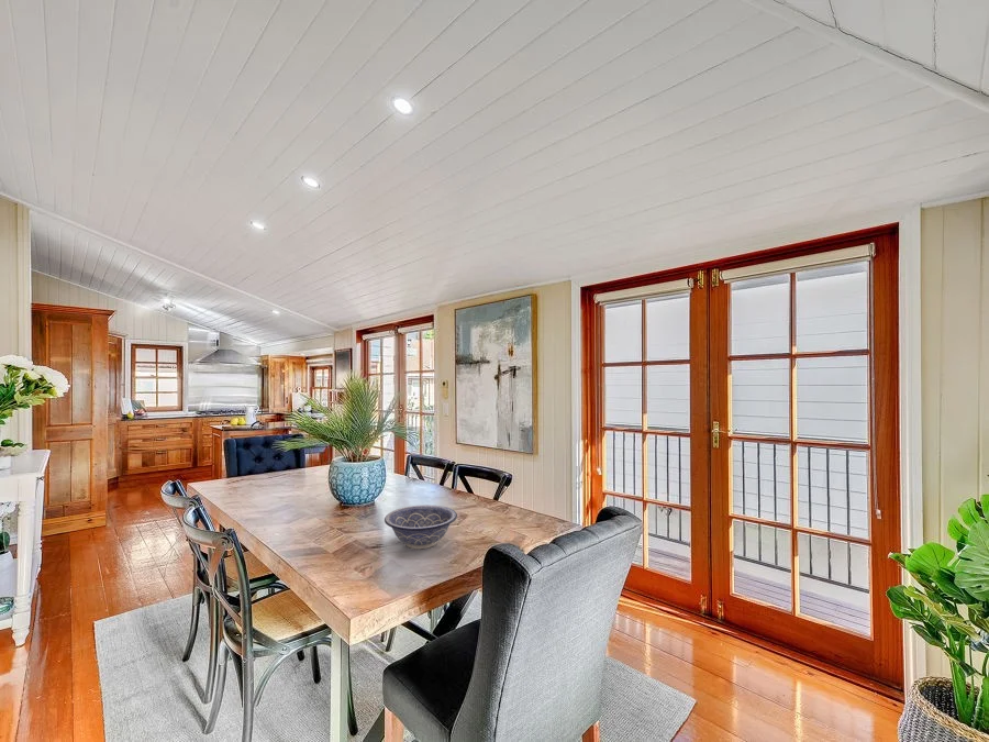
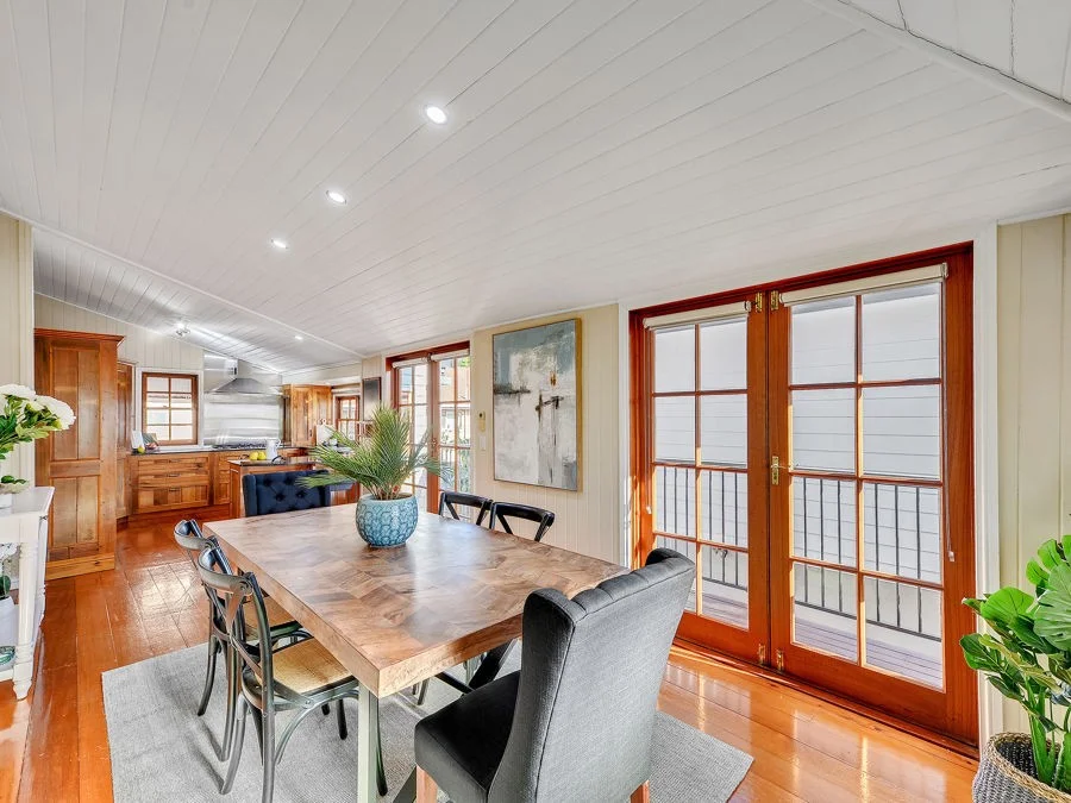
- decorative bowl (421, 529)
